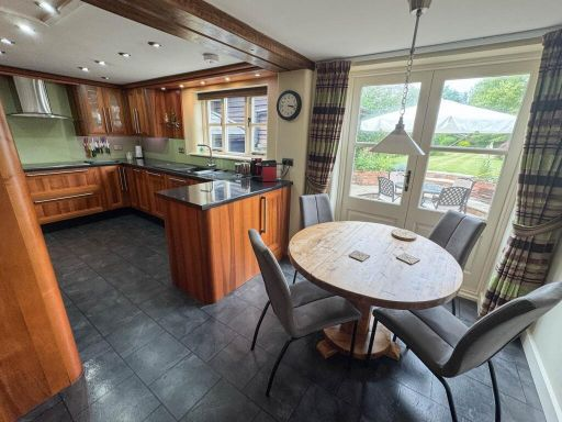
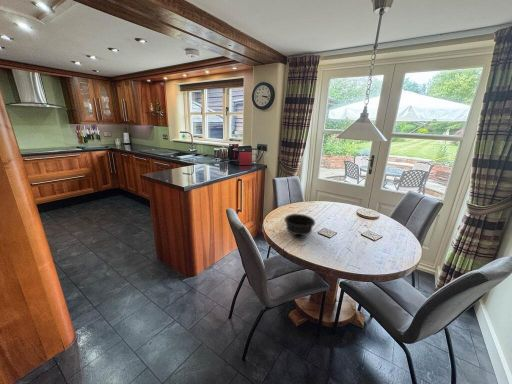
+ bowl (299, 226)
